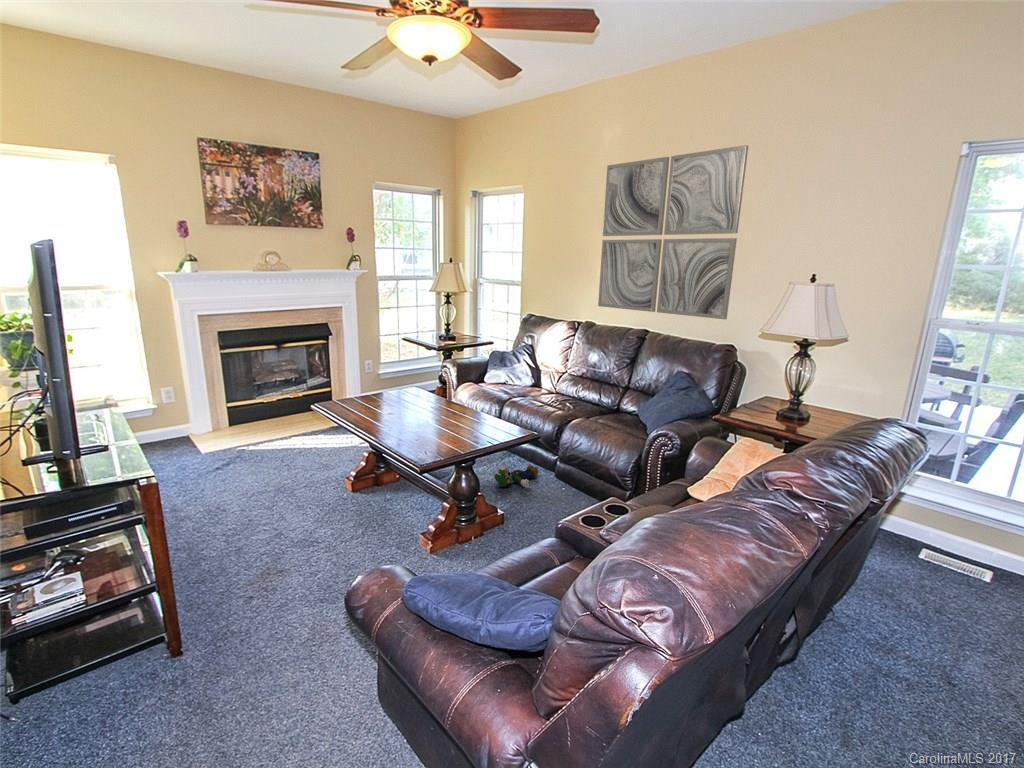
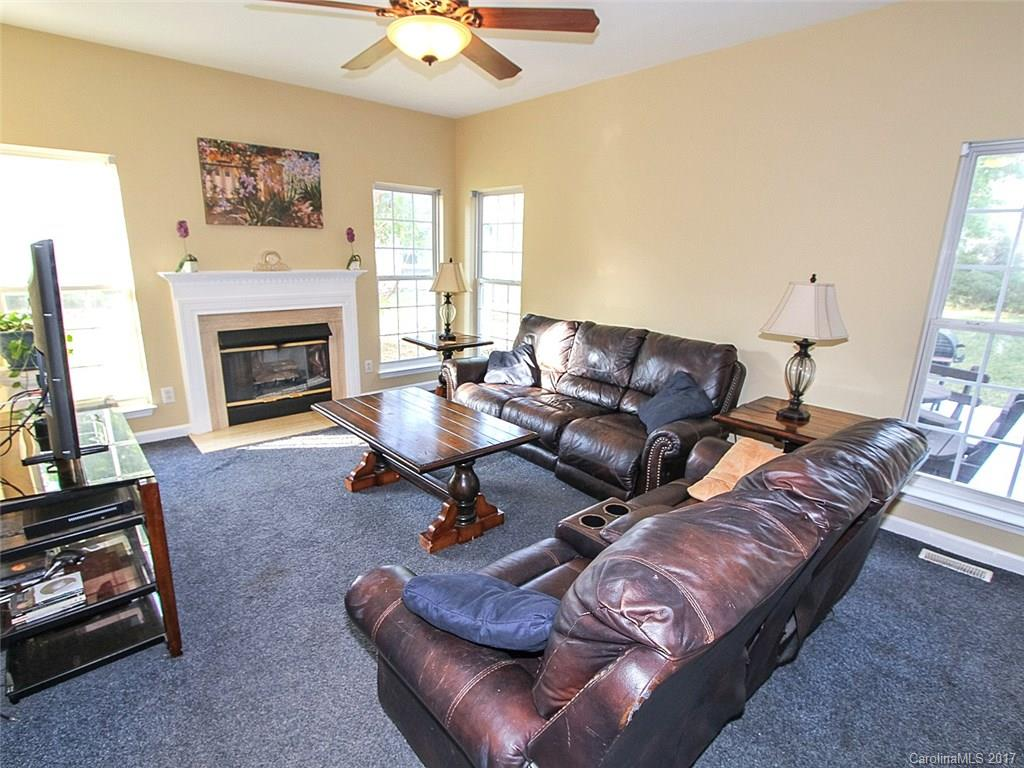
- plush toy (515, 473)
- wall art (661, 239)
